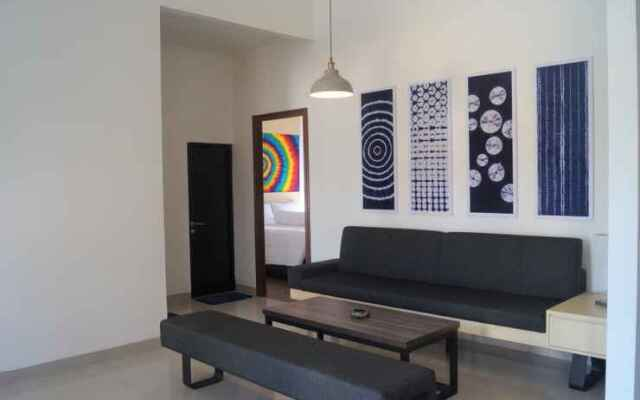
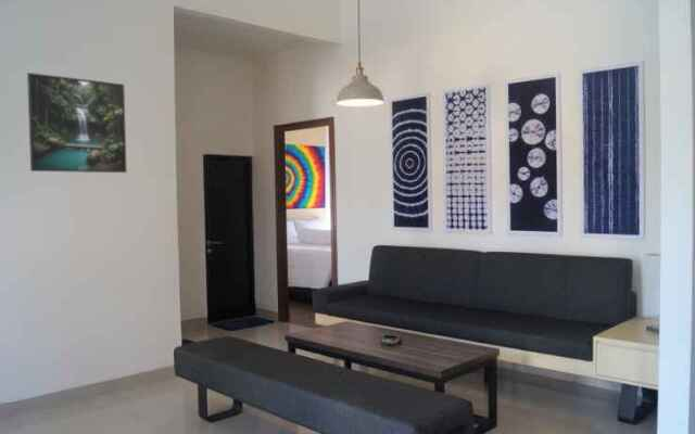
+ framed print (79, 125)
